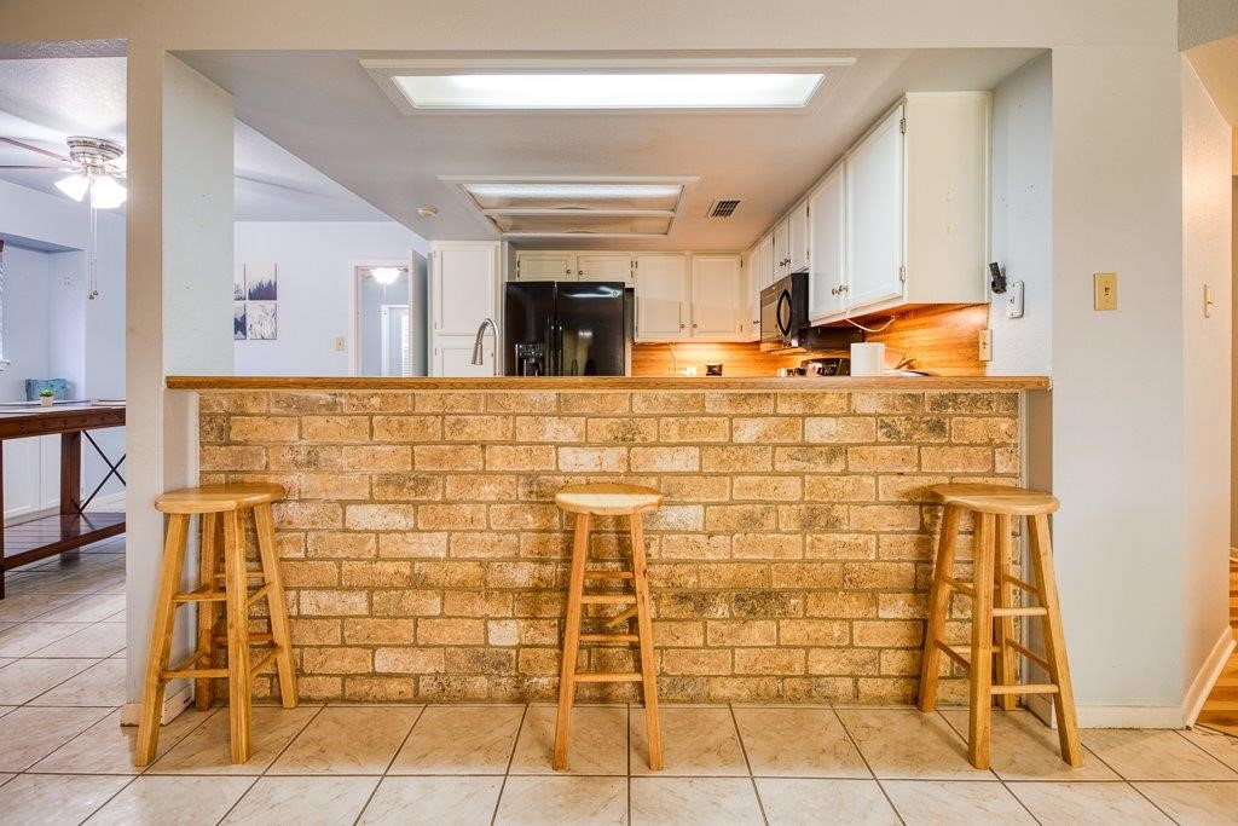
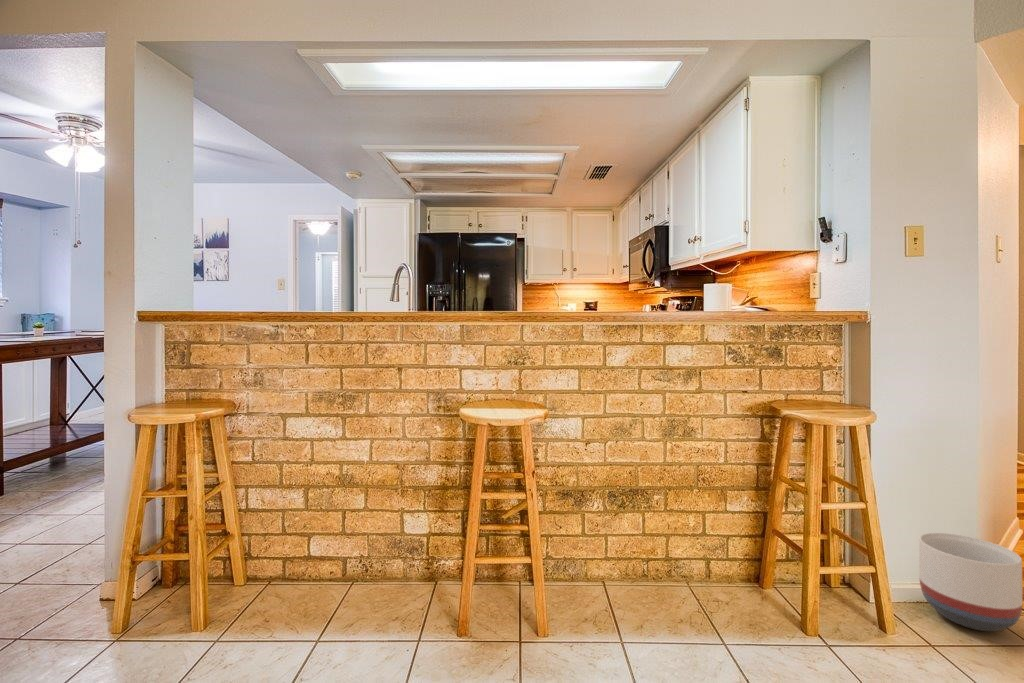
+ planter (968, 584)
